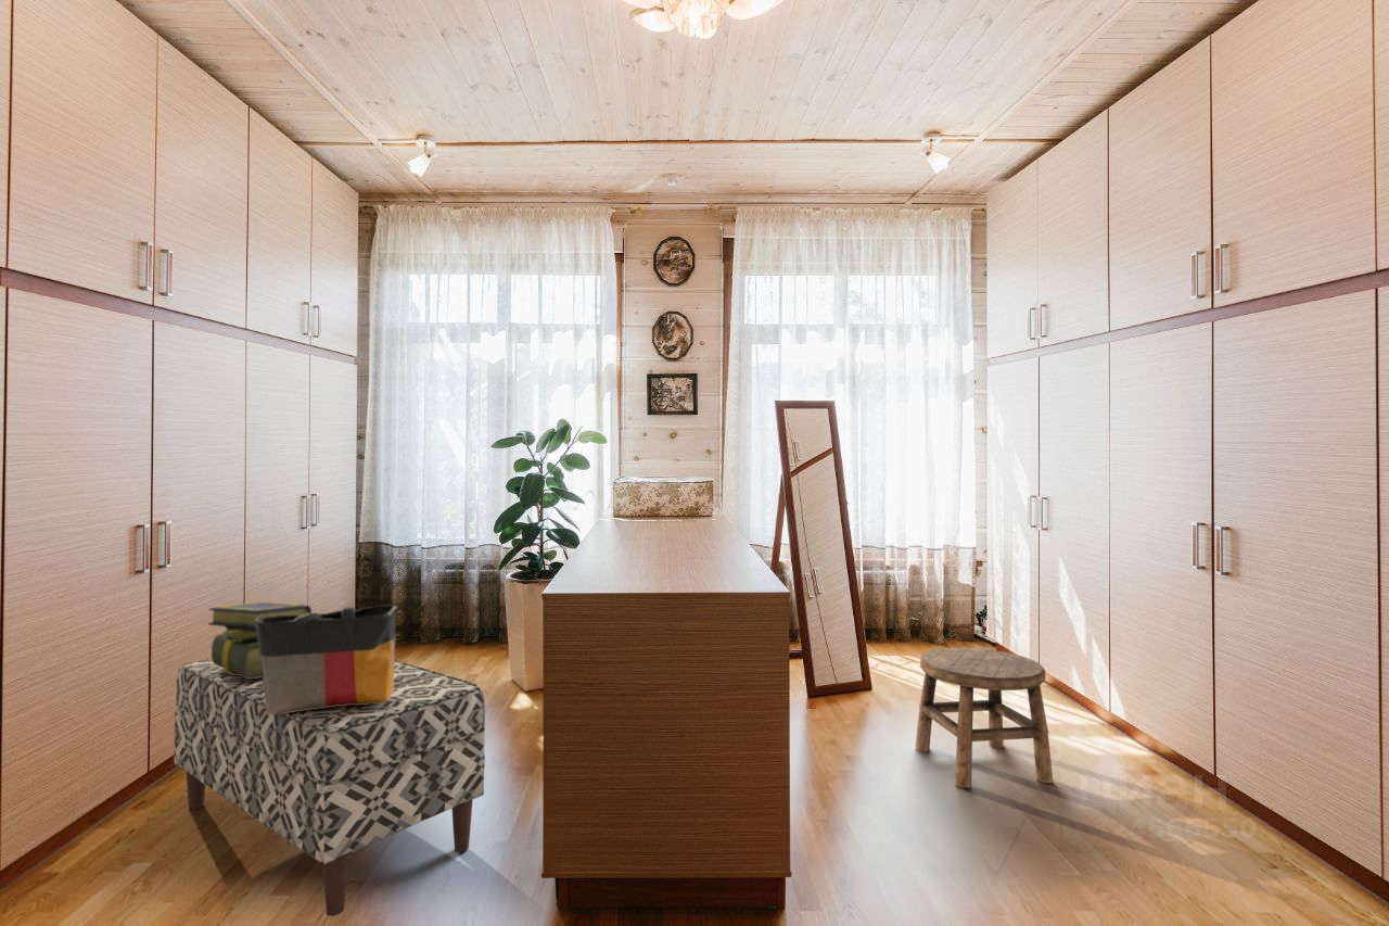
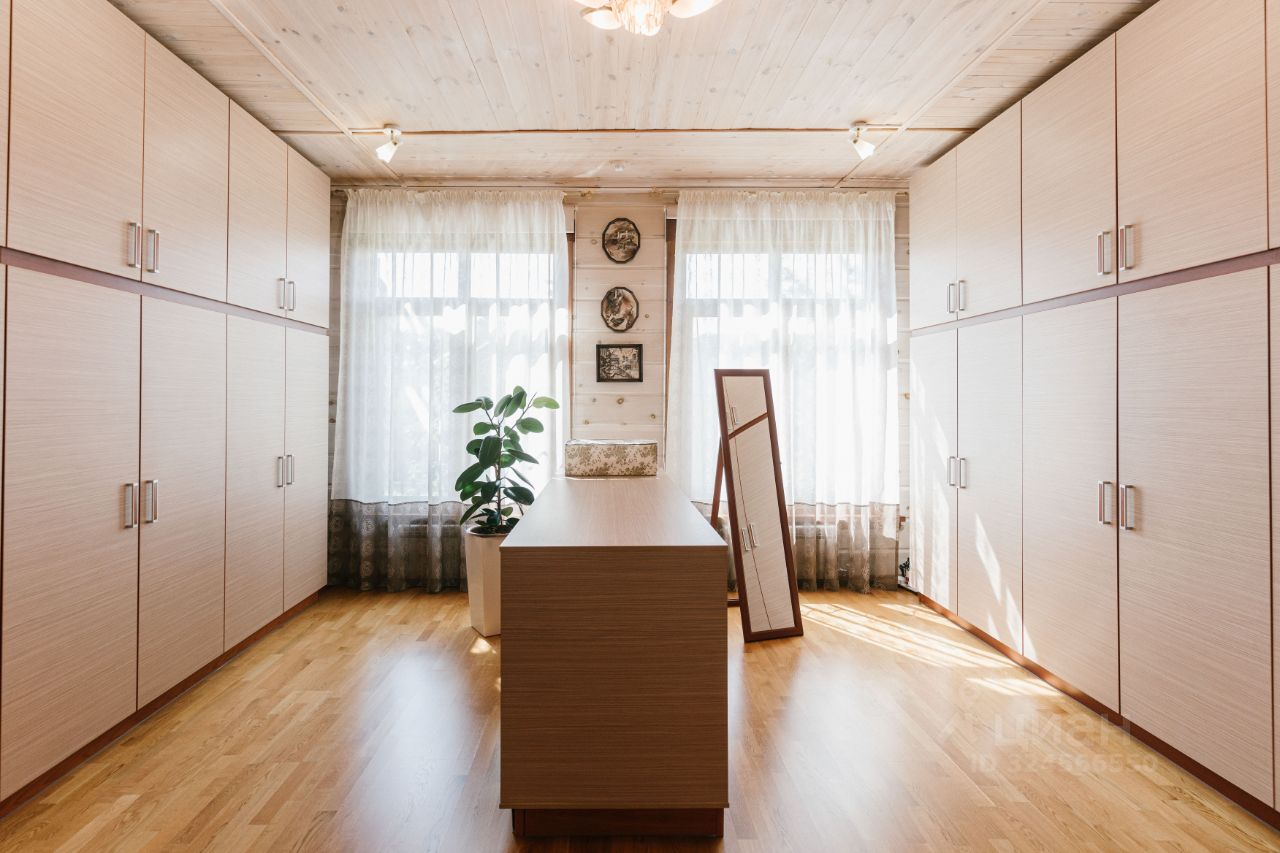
- tote bag (333, 654)
- bench (322, 750)
- stool (980, 710)
- stack of books (256, 636)
